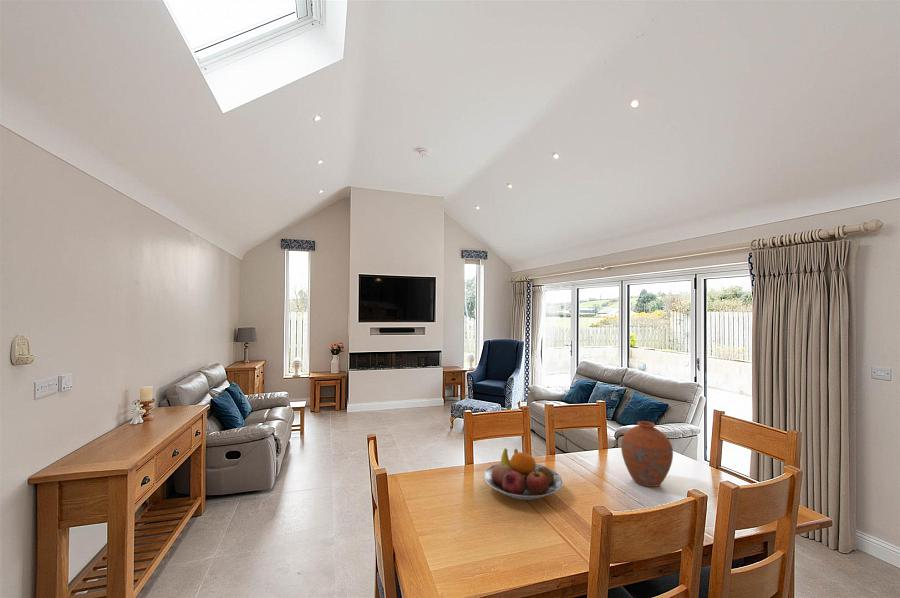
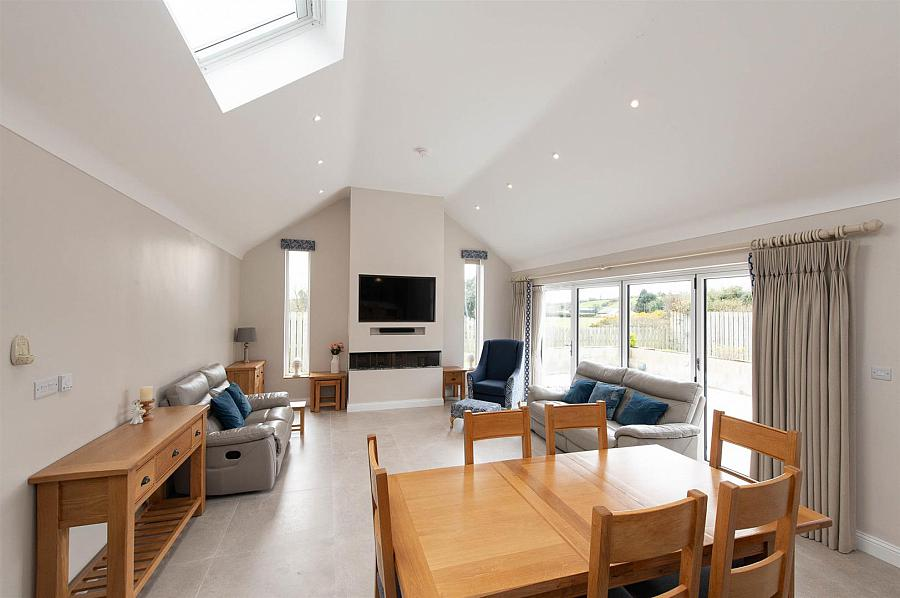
- vase (646, 452)
- fruit bowl (522, 474)
